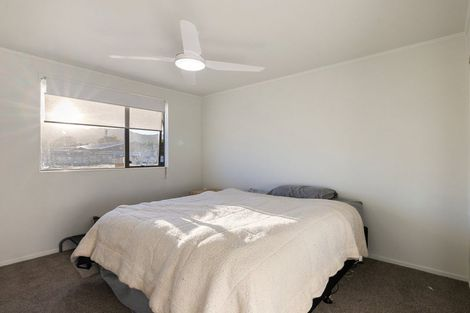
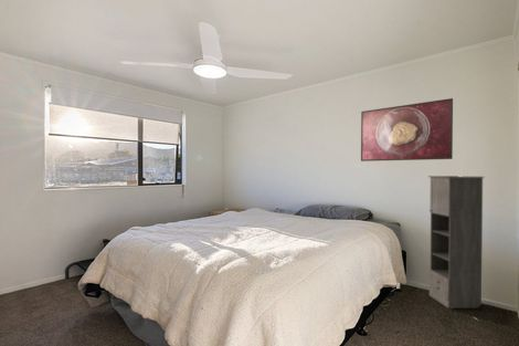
+ storage cabinet (454, 239)
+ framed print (402, 133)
